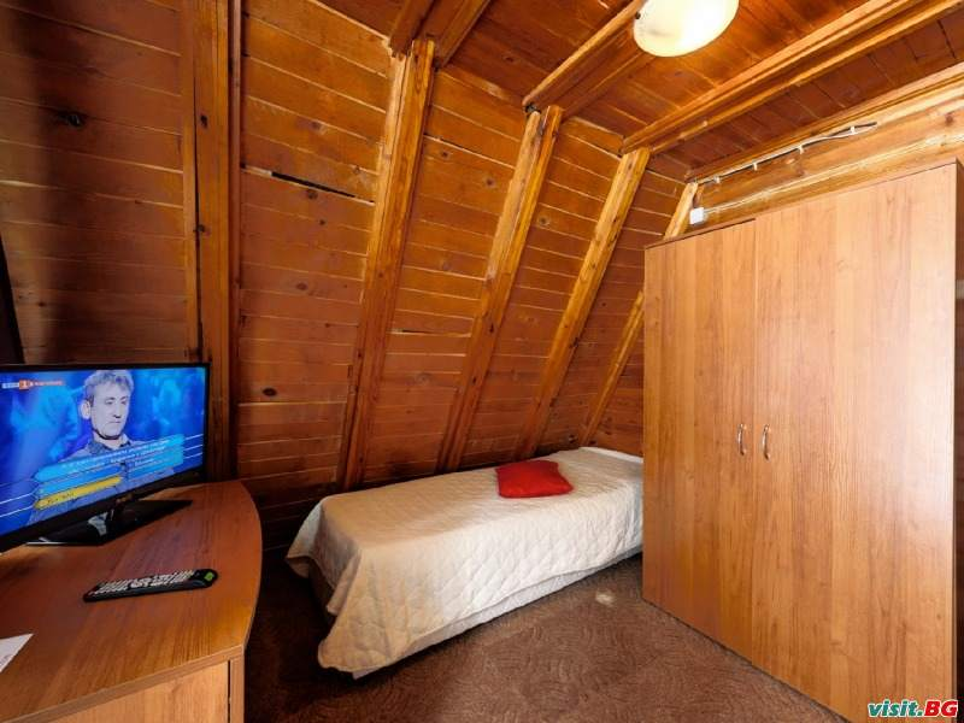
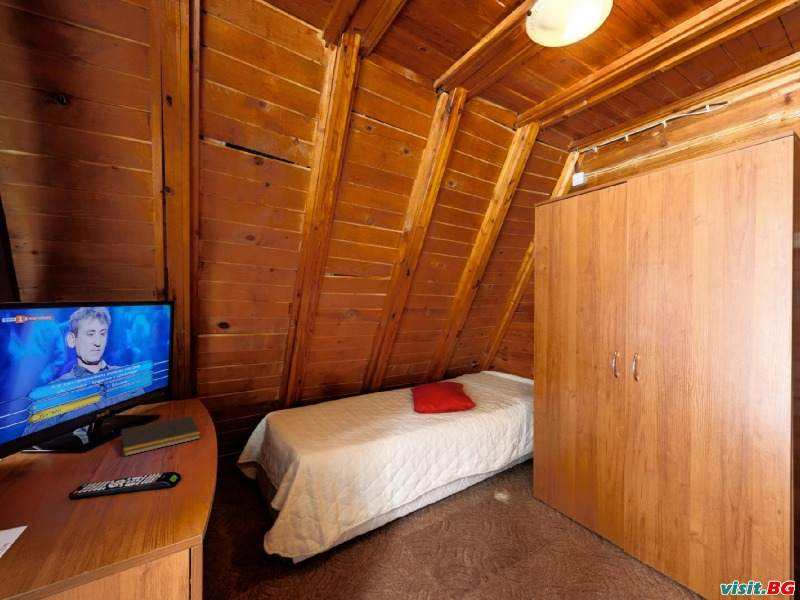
+ notepad (161, 433)
